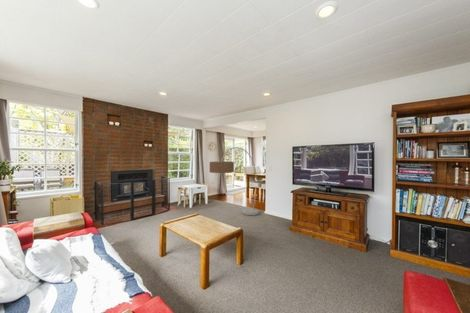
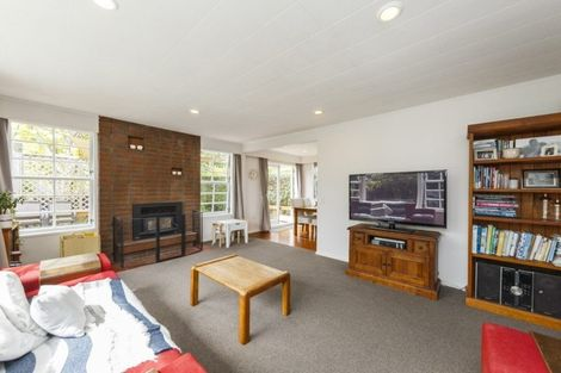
- floor lamp (233, 171)
